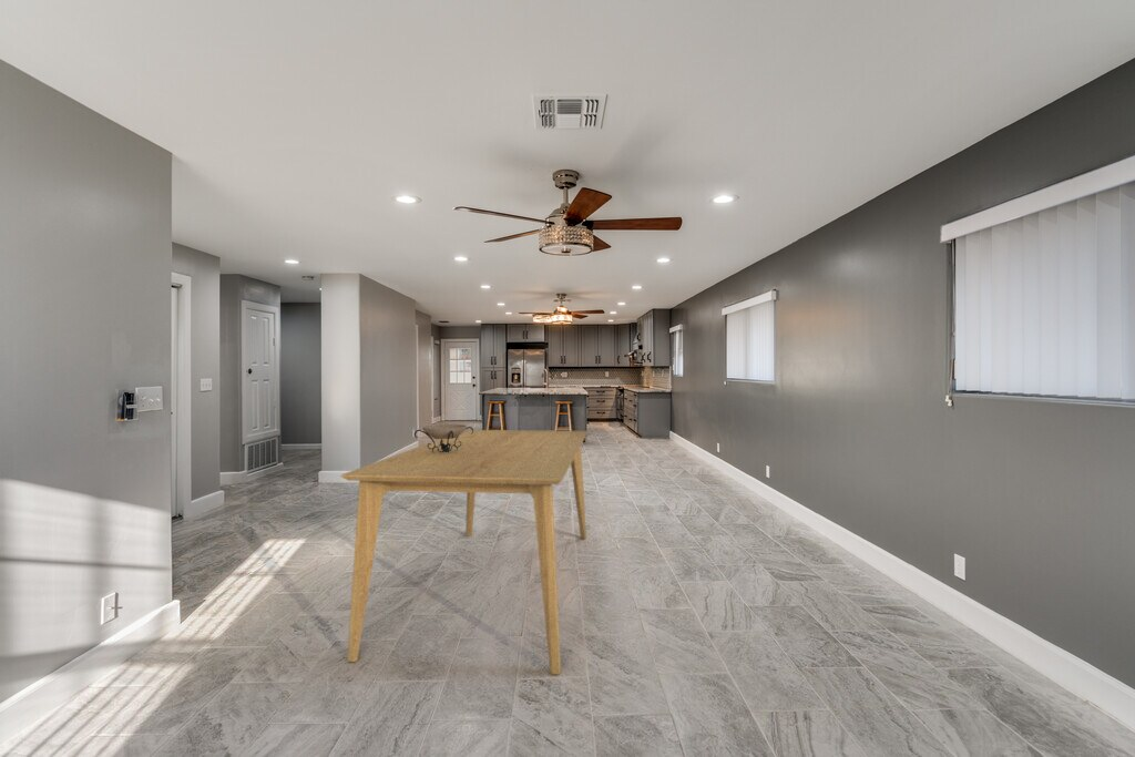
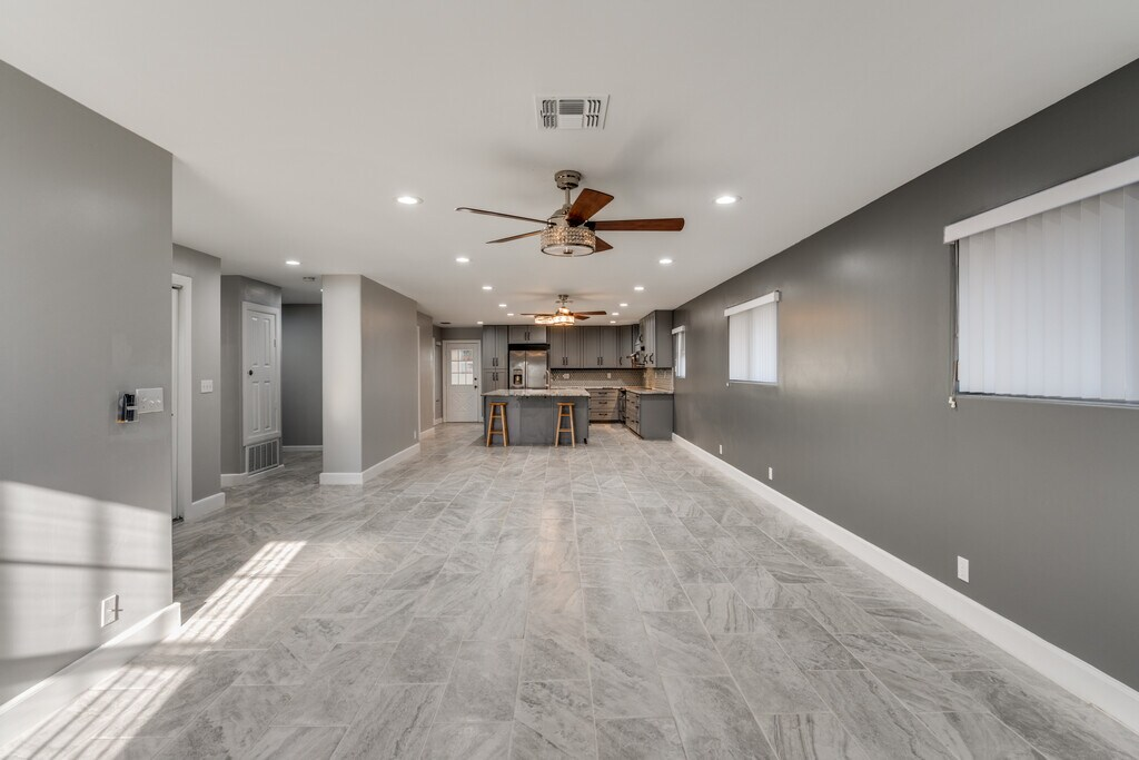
- dining table (499, 492)
- decorative bowl (444, 438)
